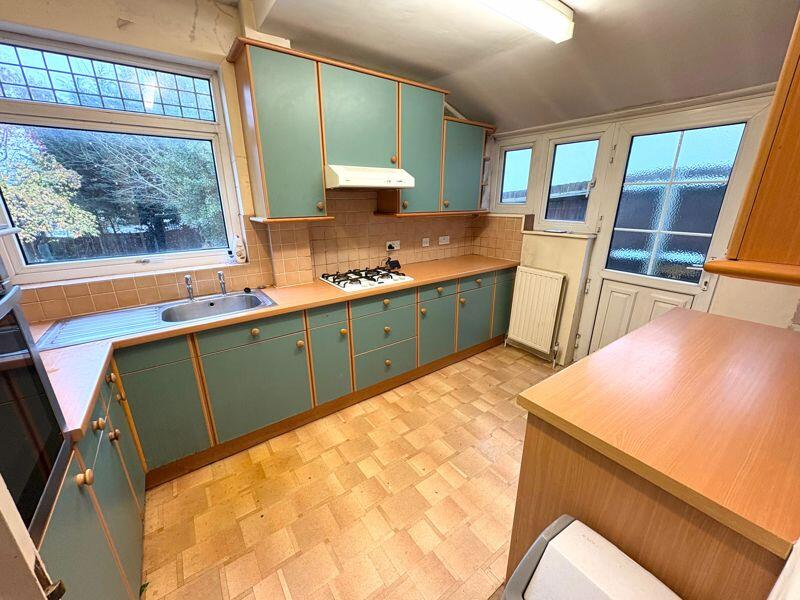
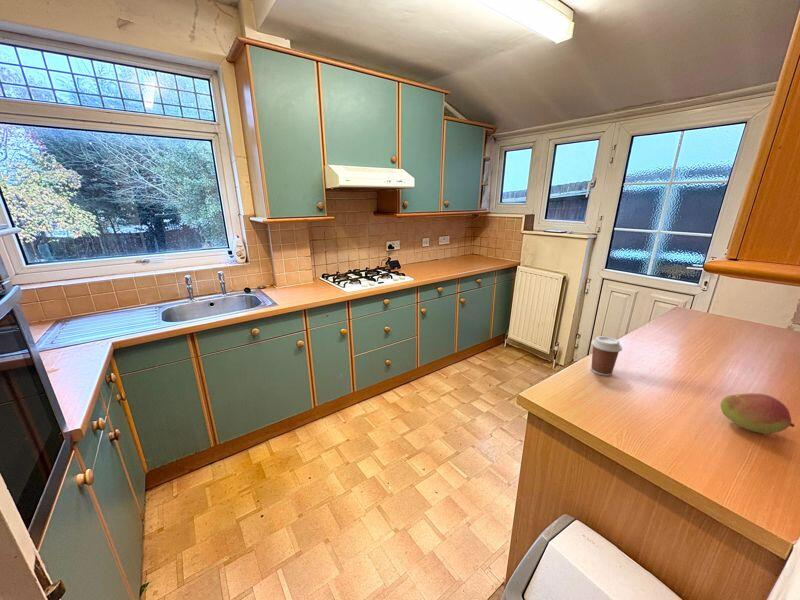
+ coffee cup (604, 355)
+ fruit (756, 412)
